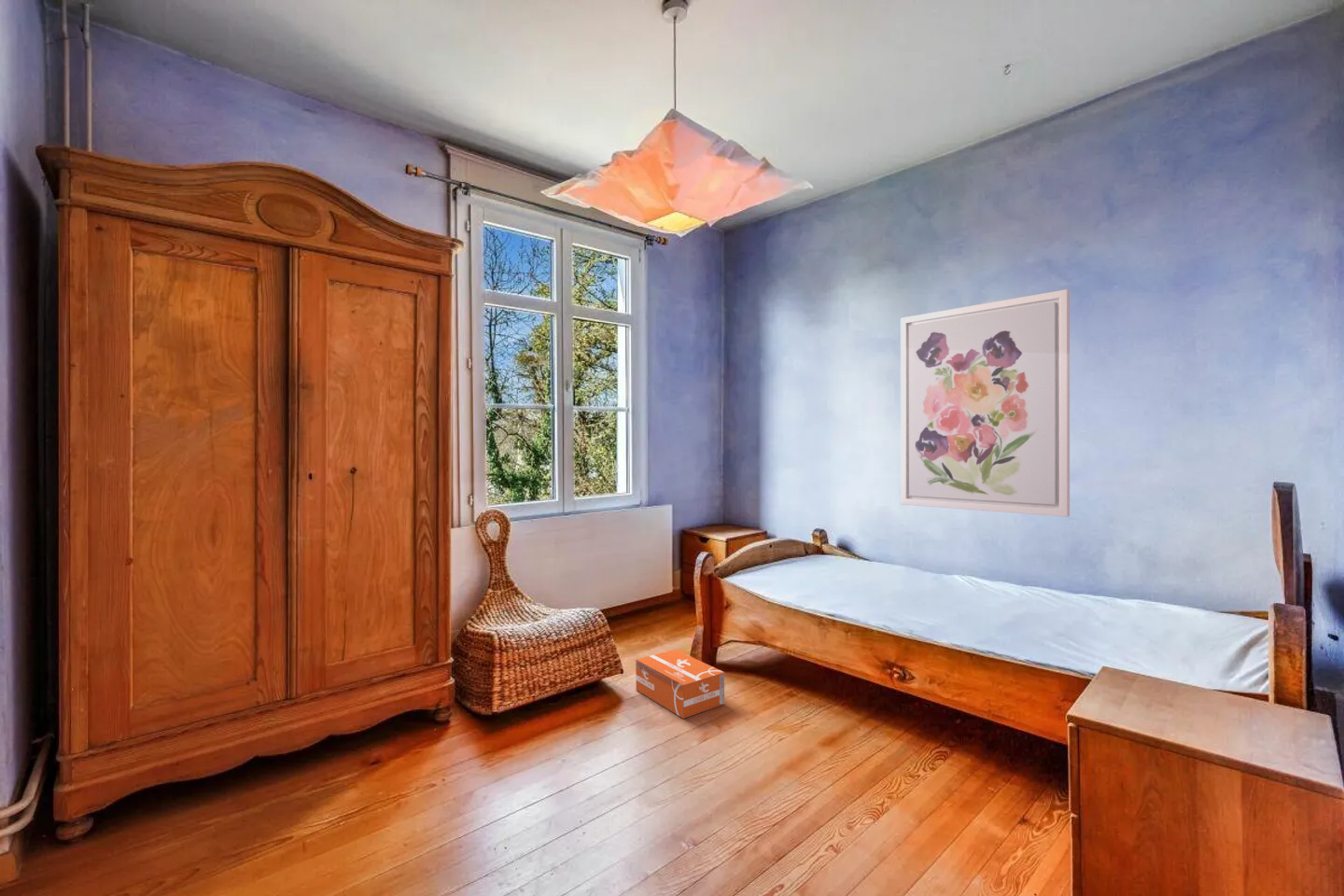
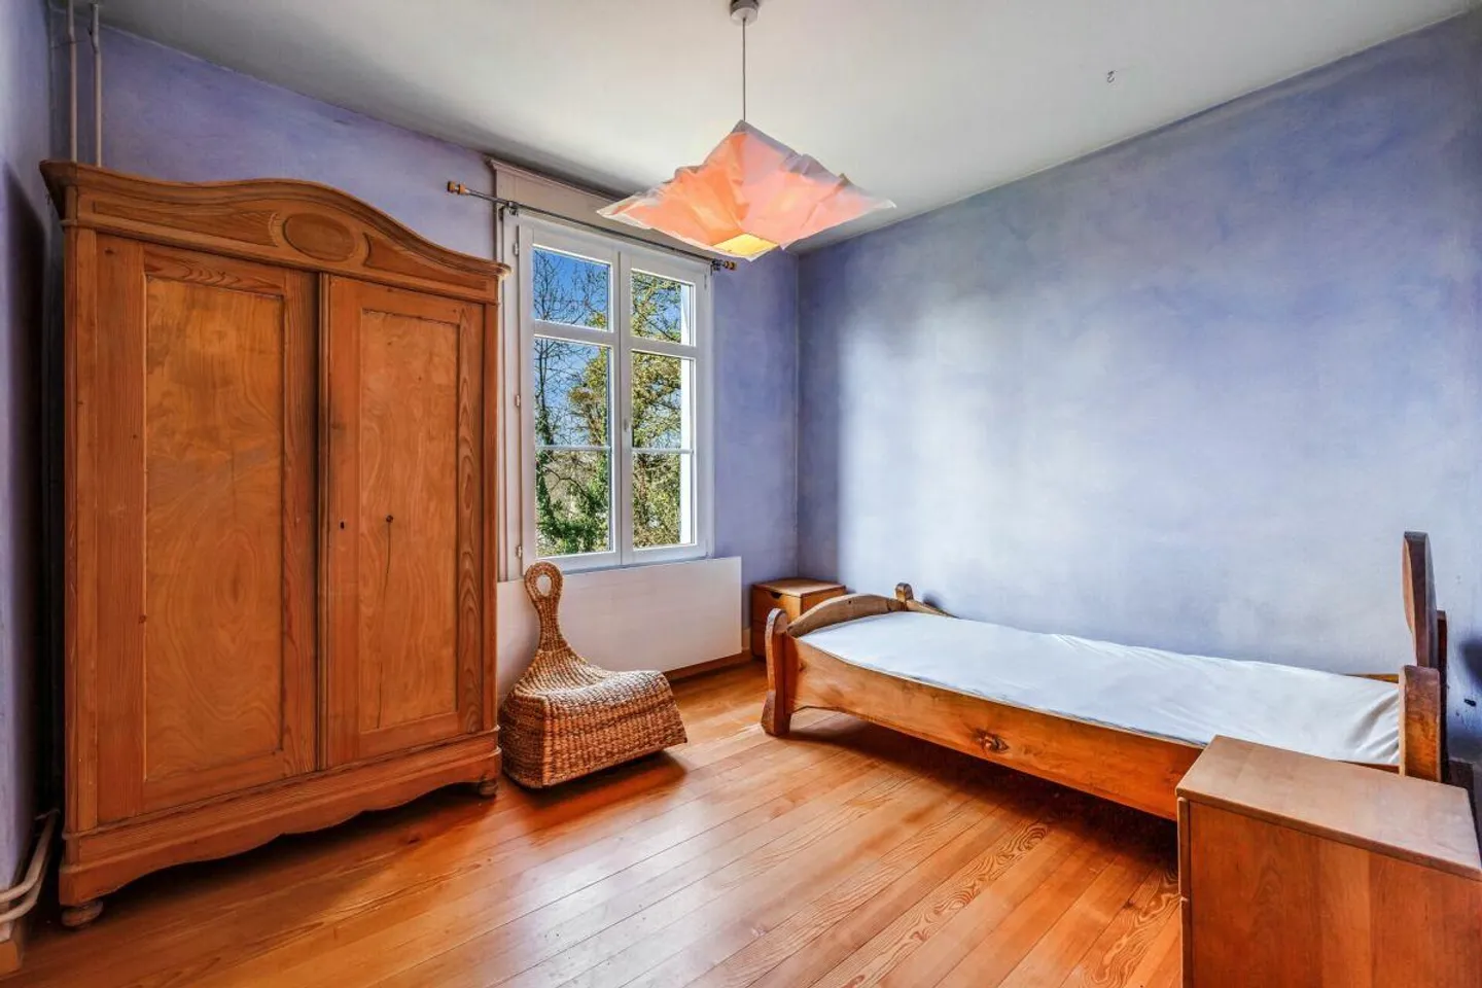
- cardboard box (679, 680)
- wall art (977, 407)
